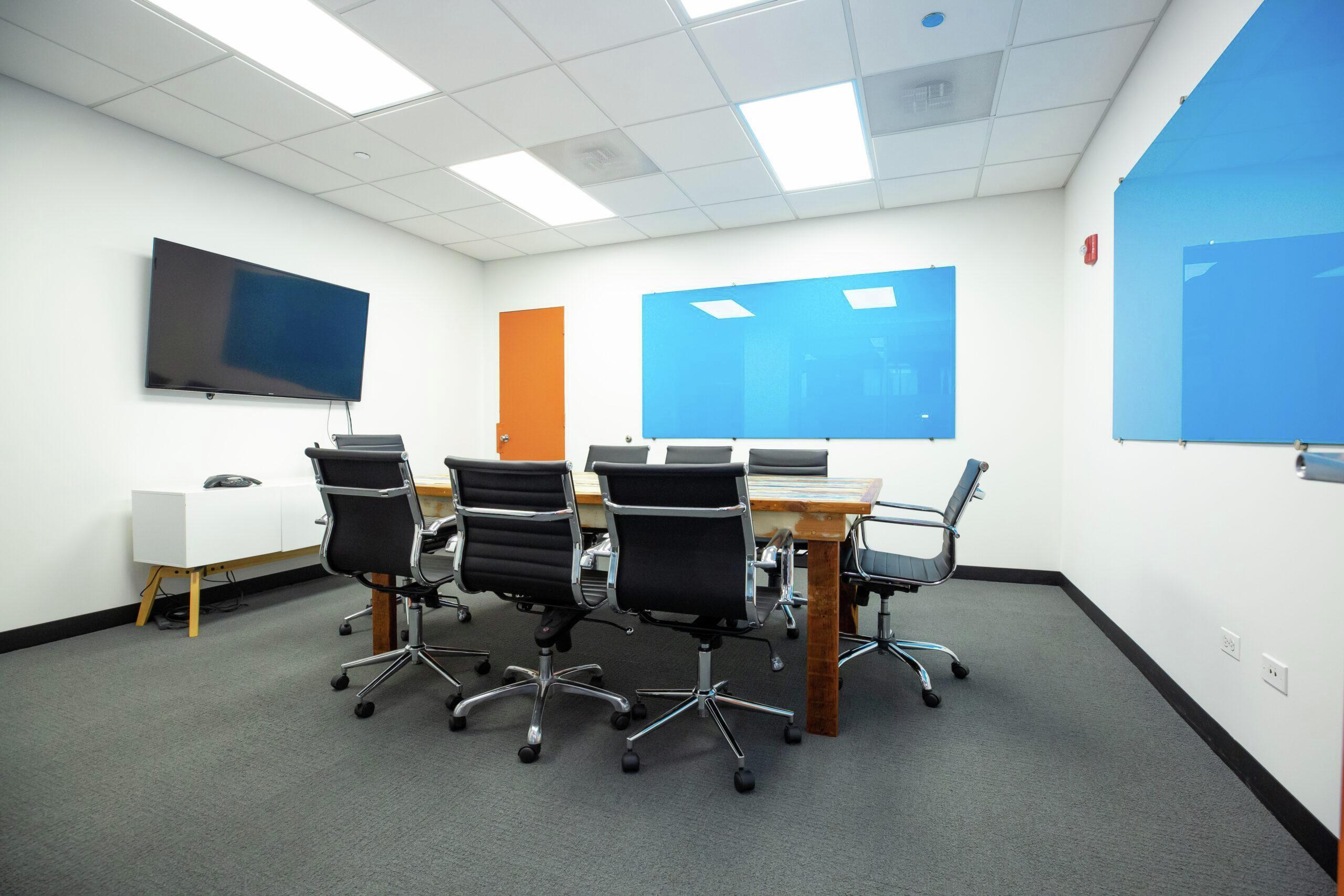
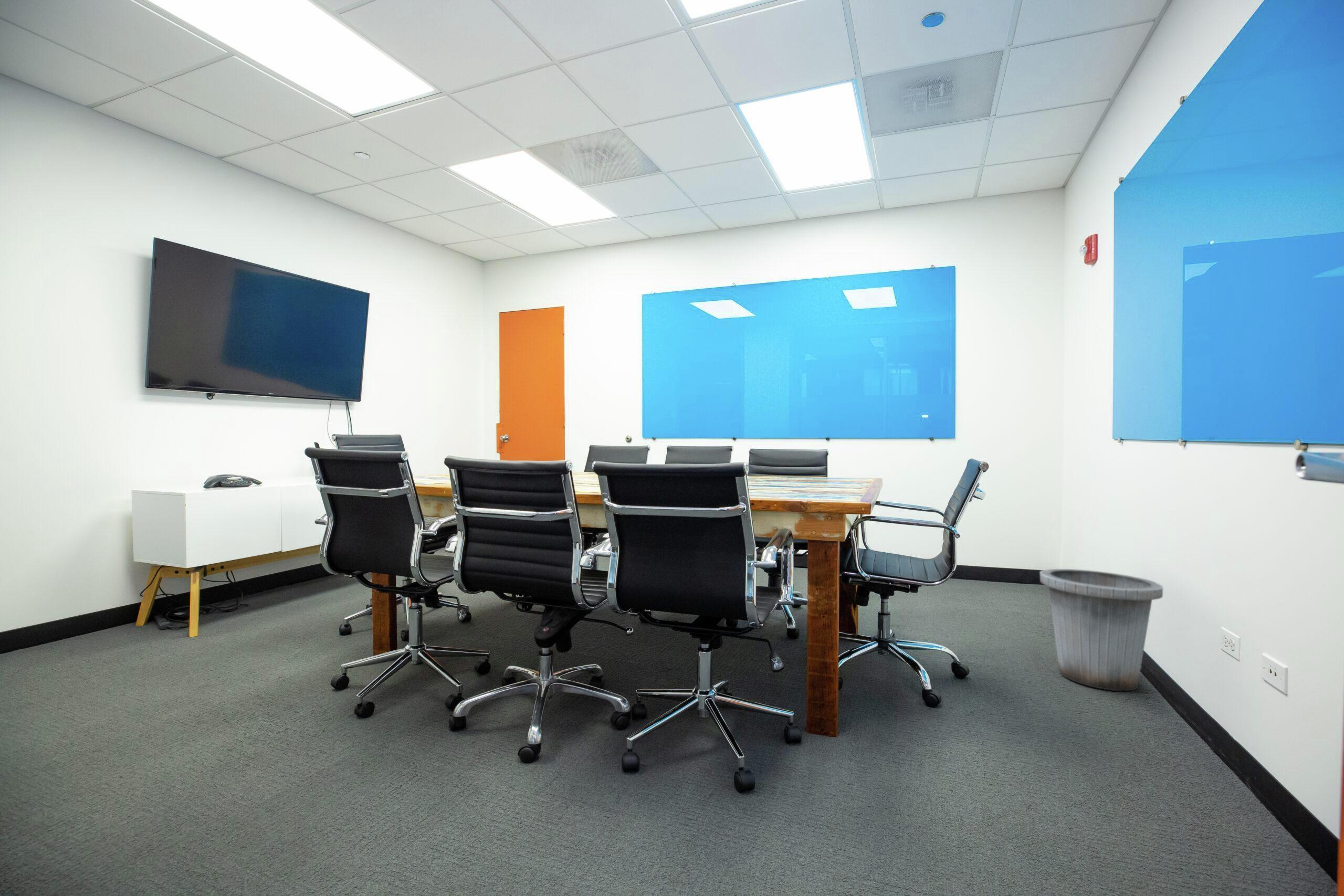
+ trash can (1098, 628)
